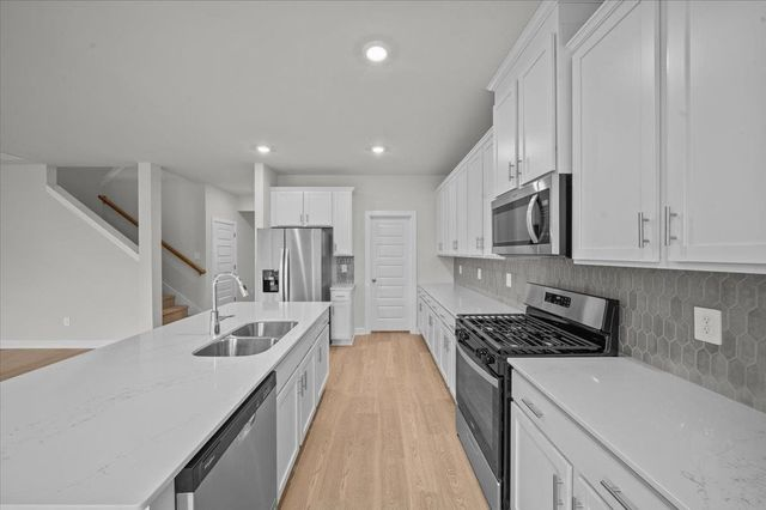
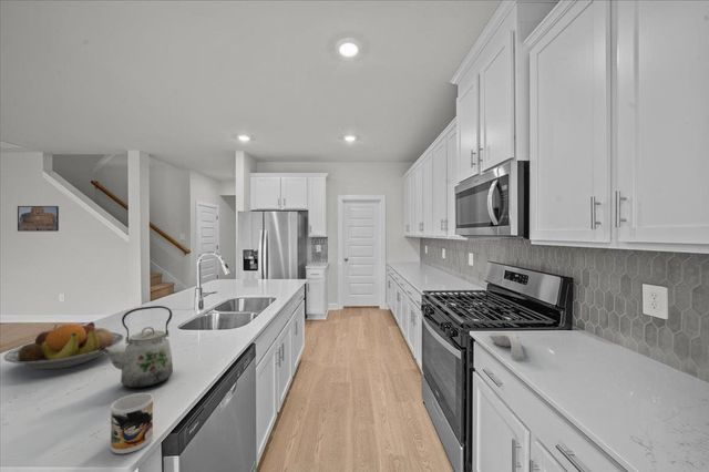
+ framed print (38, 218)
+ spoon rest (507, 340)
+ fruit bowl (69, 341)
+ mug (133, 418)
+ kettle (137, 346)
